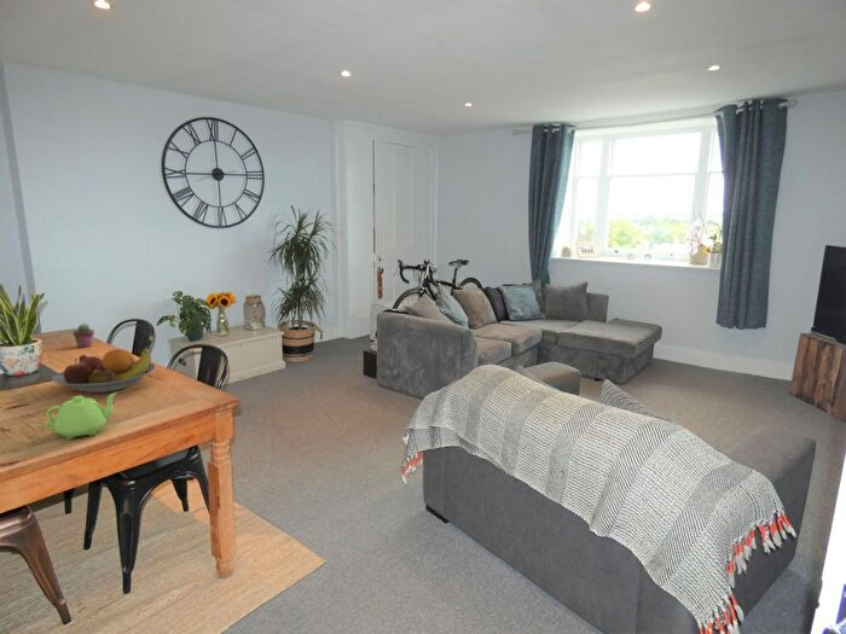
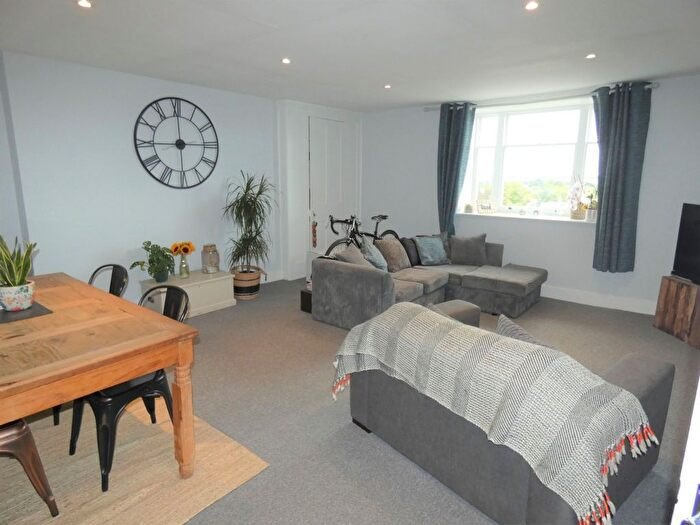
- teapot (82, 414)
- fruit bowl (105, 367)
- potted succulent (83, 335)
